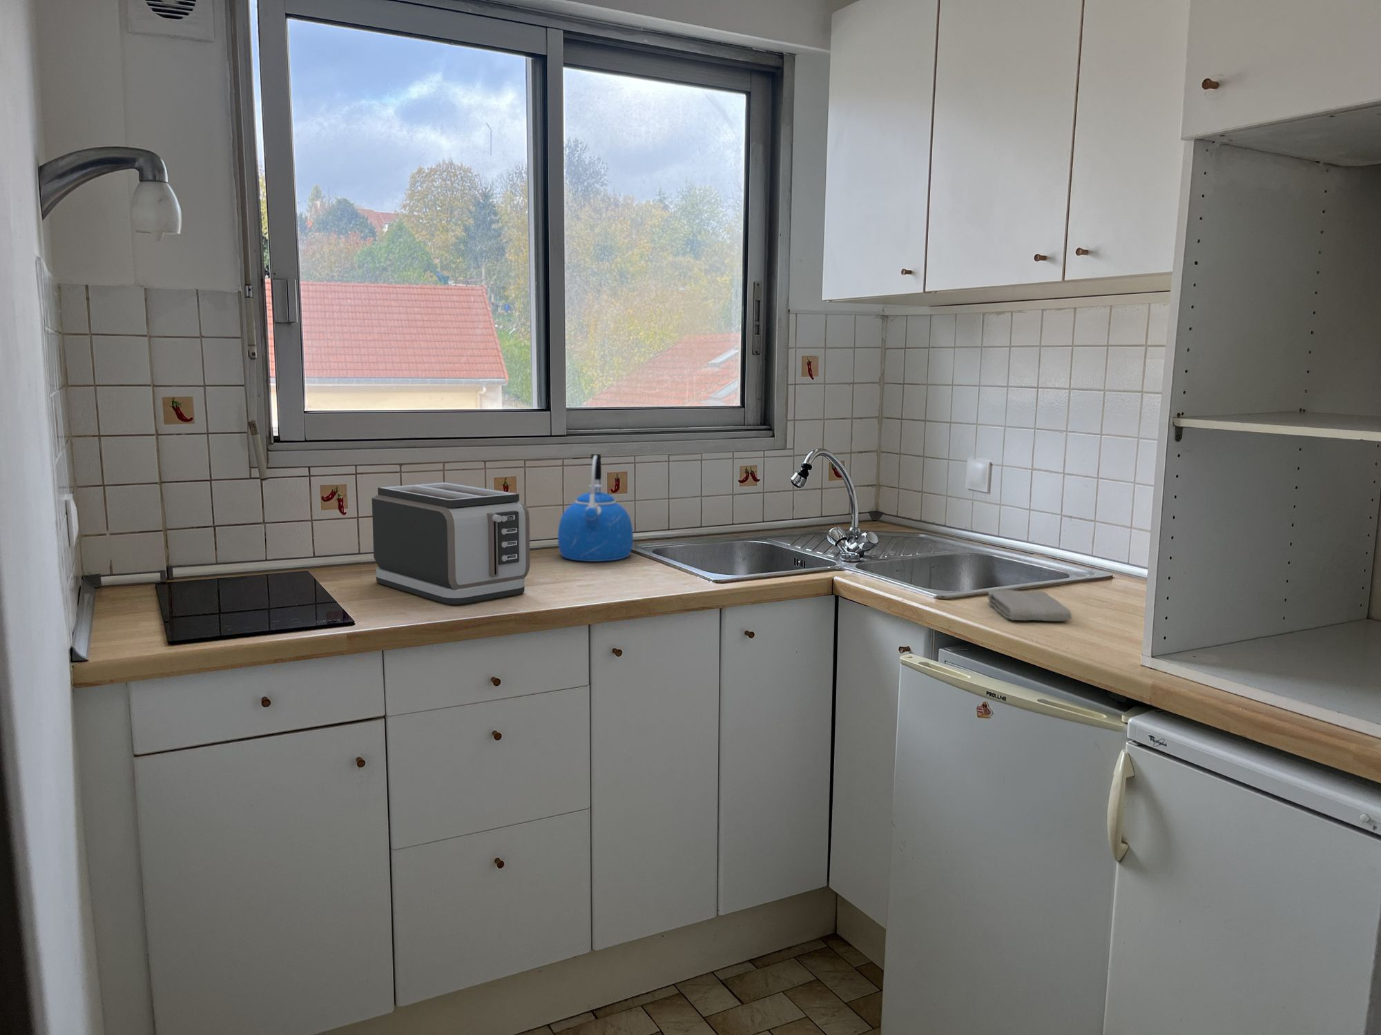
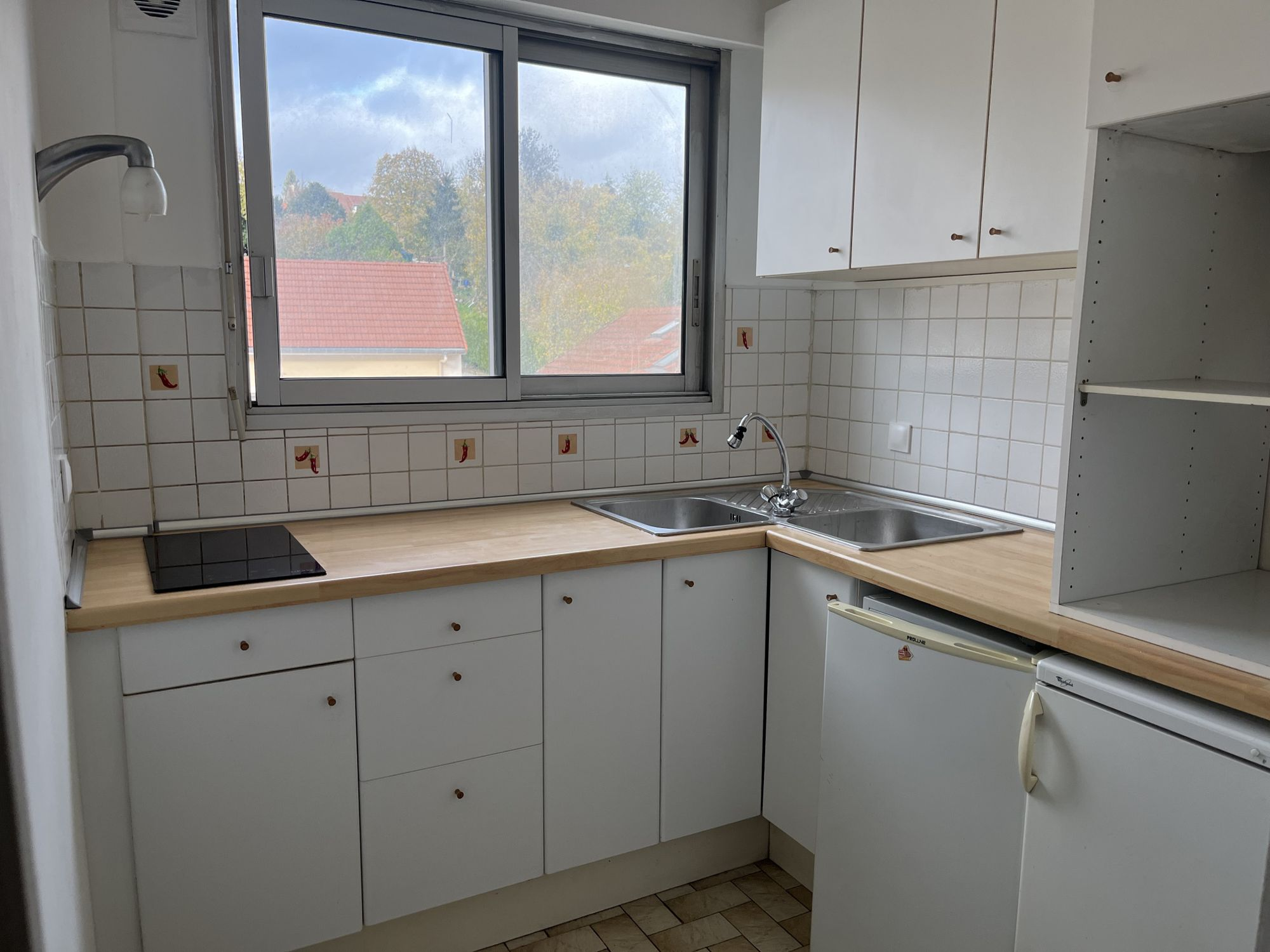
- washcloth (1027, 603)
- kettle (595, 507)
- toaster (451, 539)
